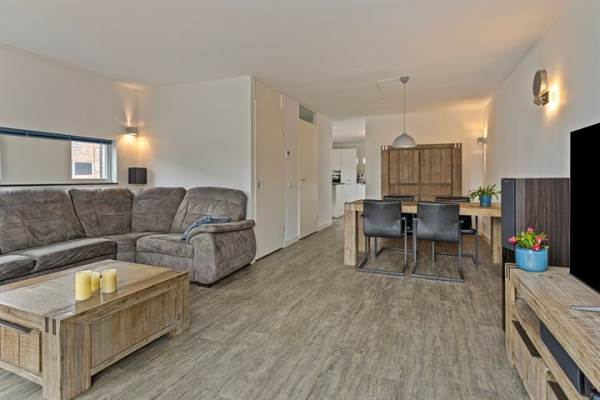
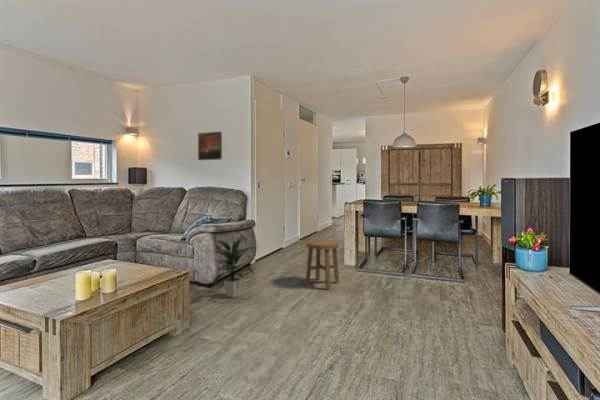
+ indoor plant (230, 265)
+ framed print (209, 146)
+ stool (322, 265)
